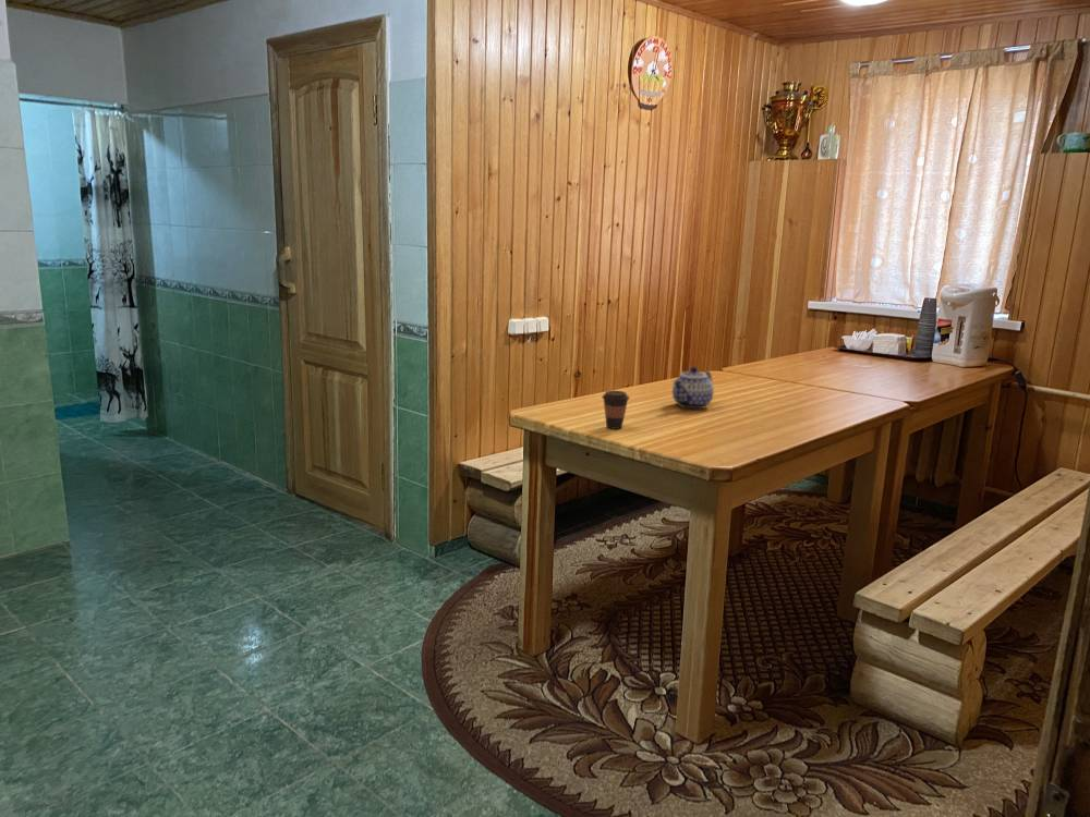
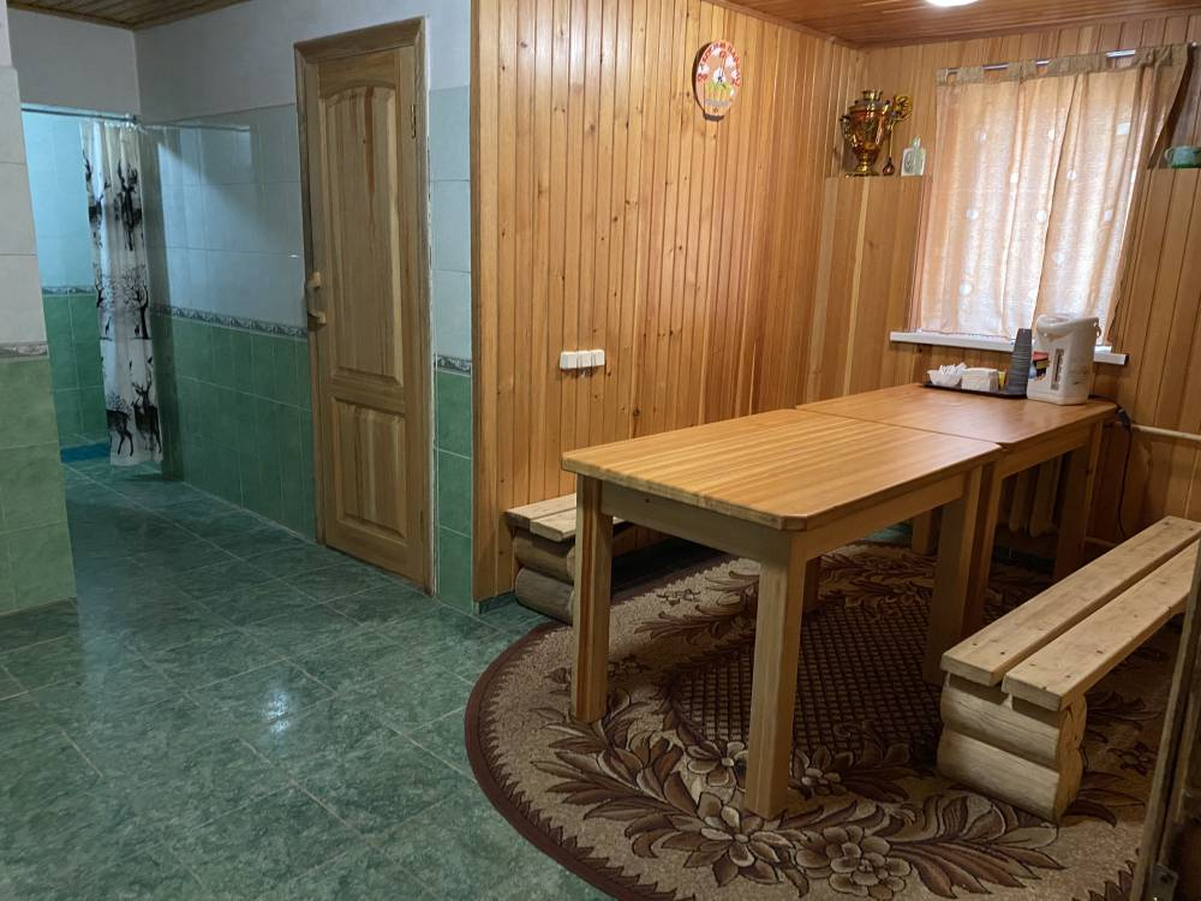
- teapot (692, 386)
- coffee cup (615, 410)
